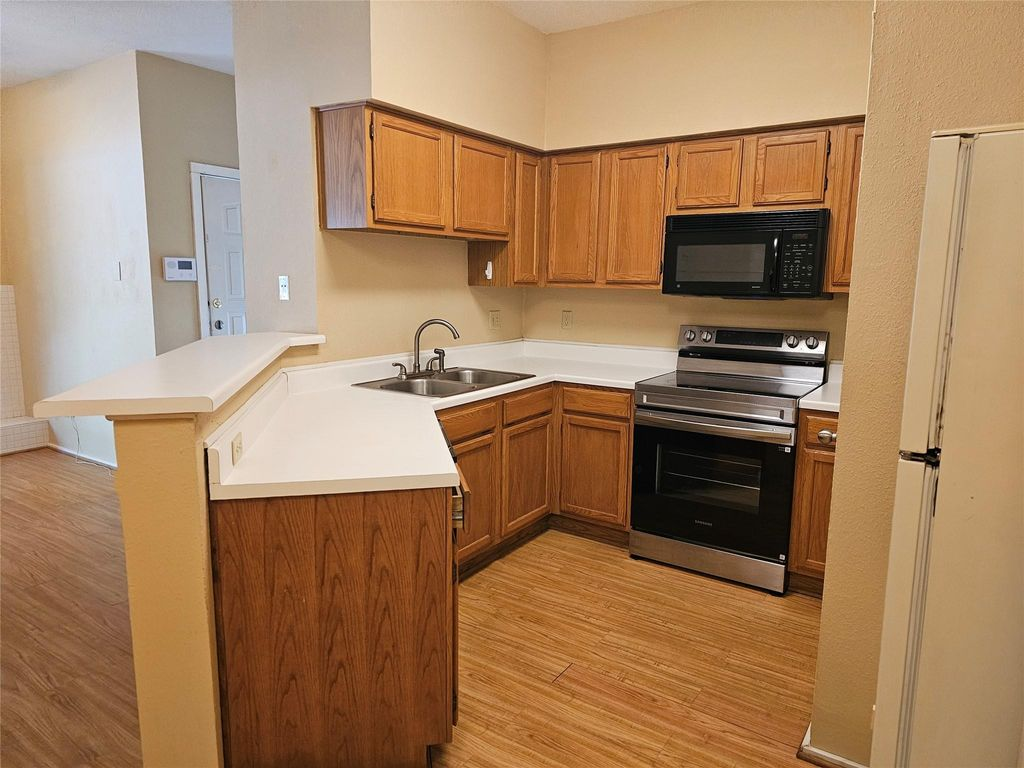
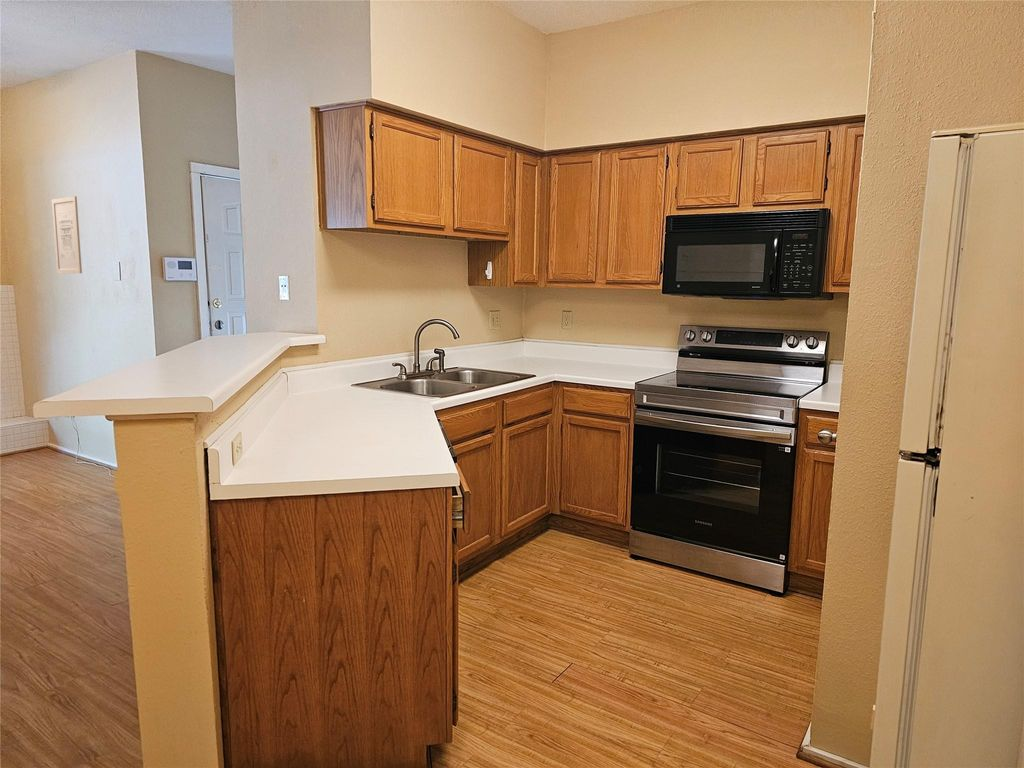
+ wall art (66, 236)
